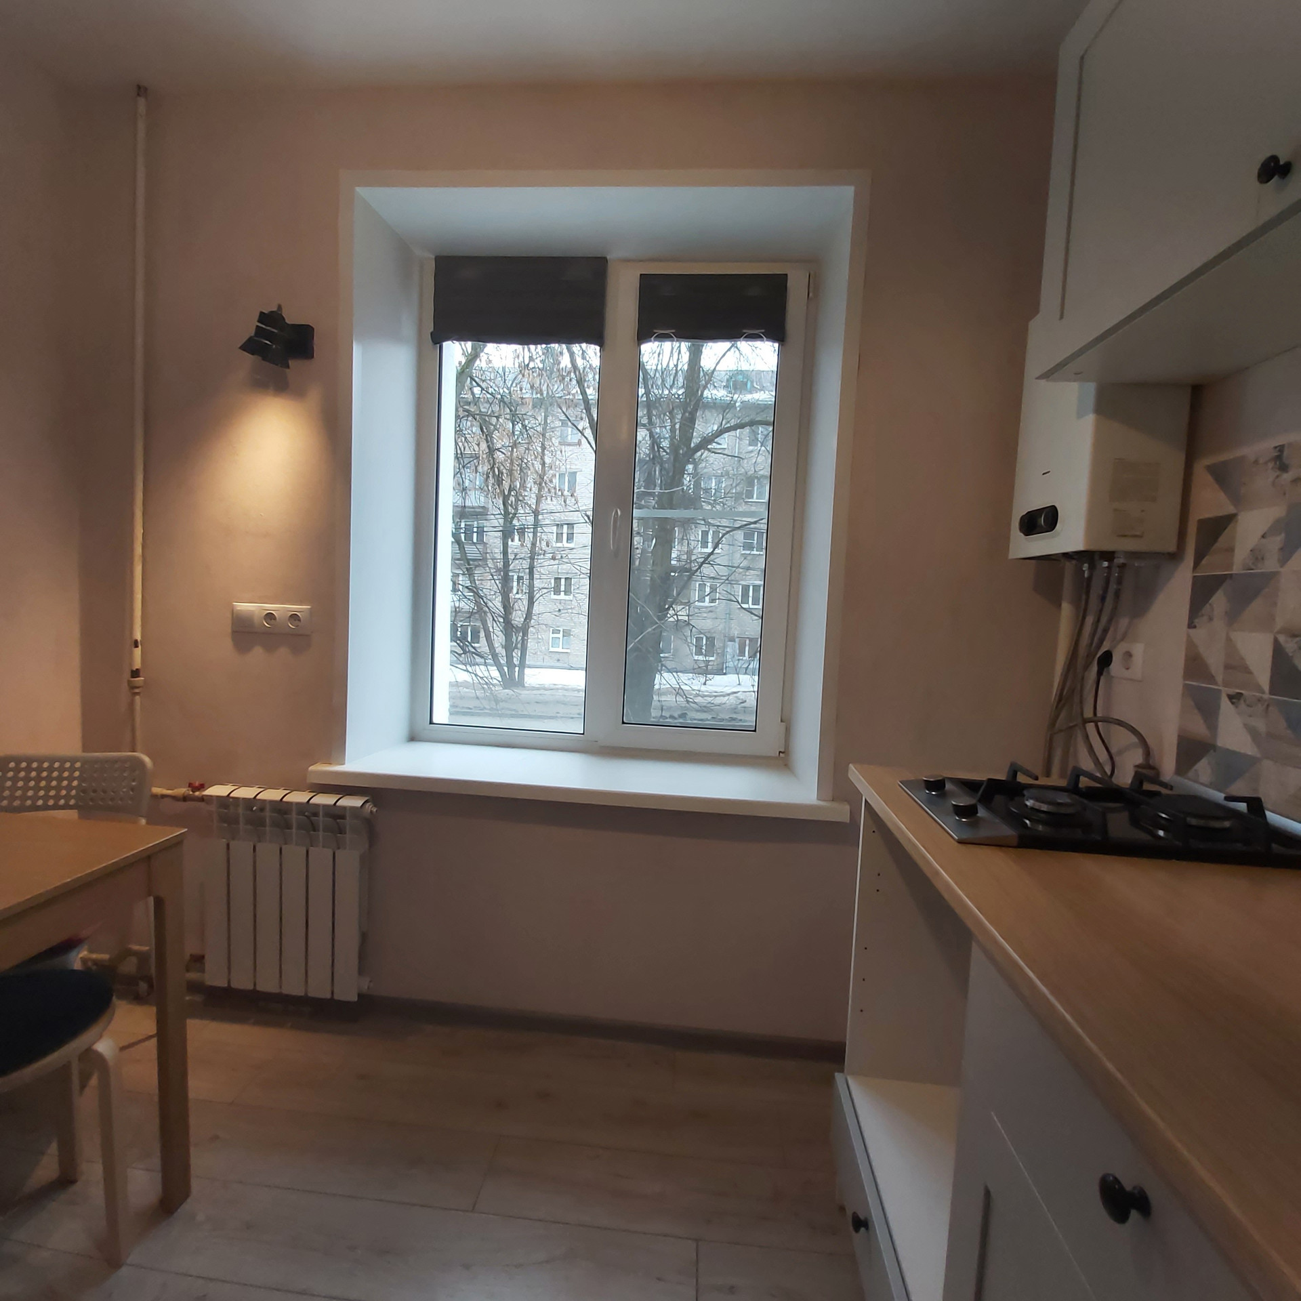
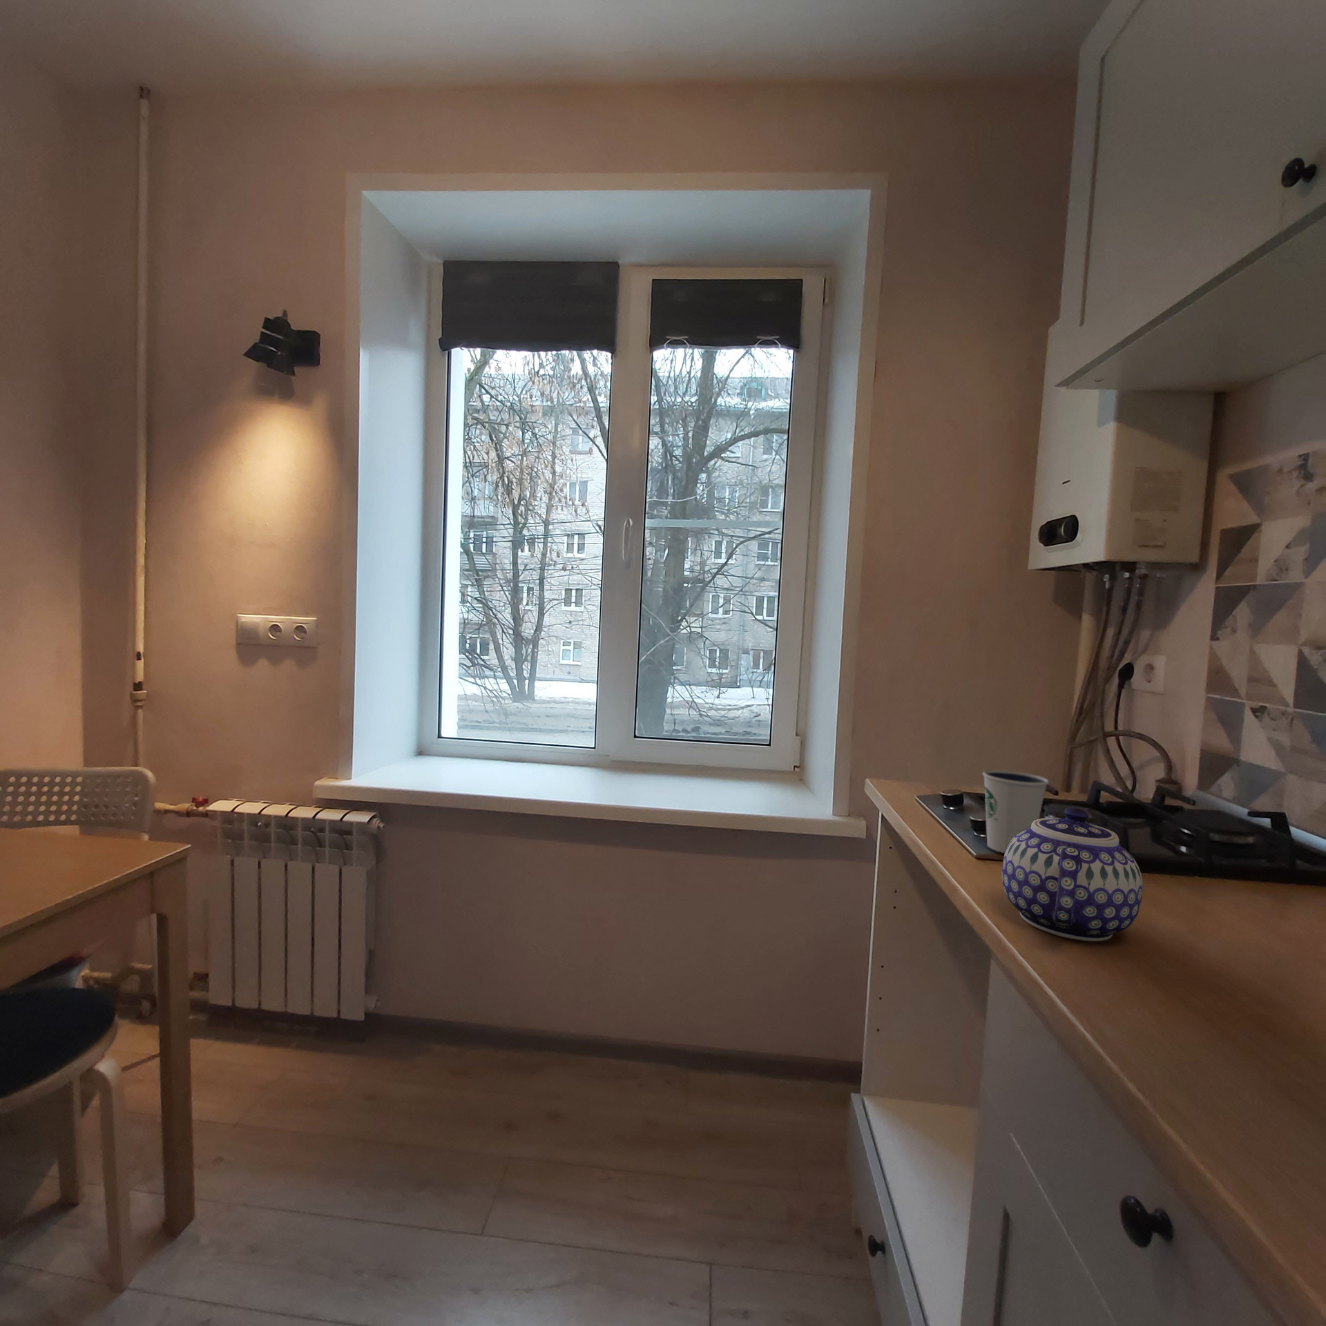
+ dixie cup (1011, 812)
+ teapot (1070, 866)
